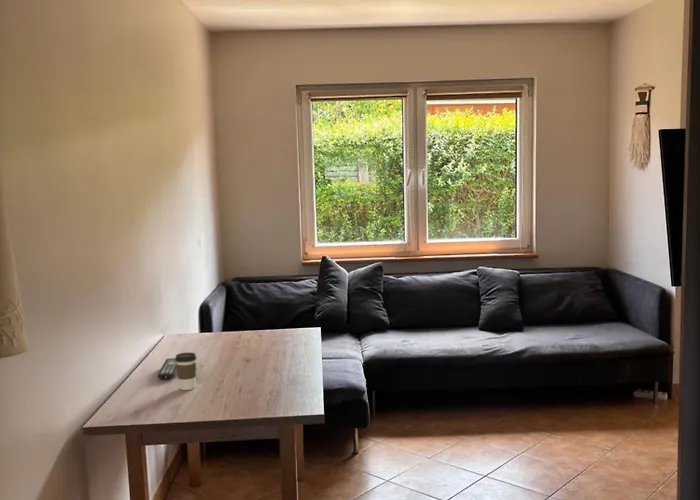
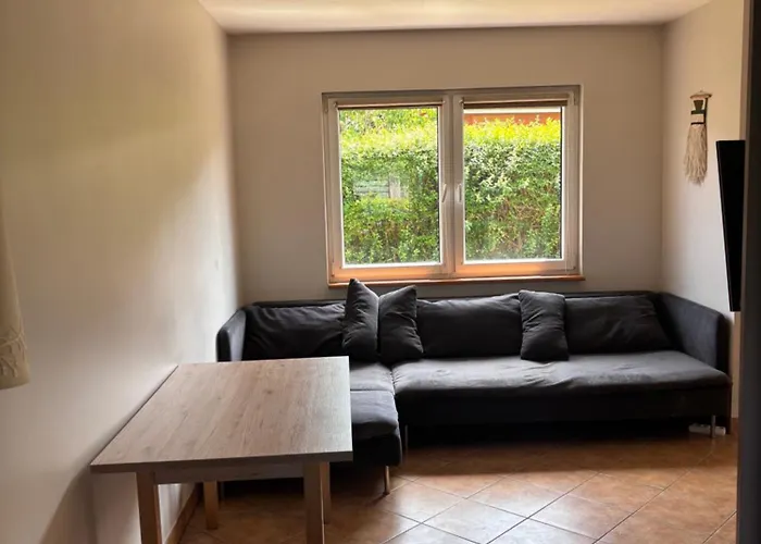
- coffee cup (186, 371)
- remote control (171, 367)
